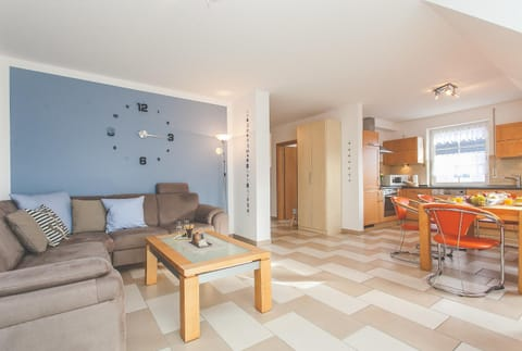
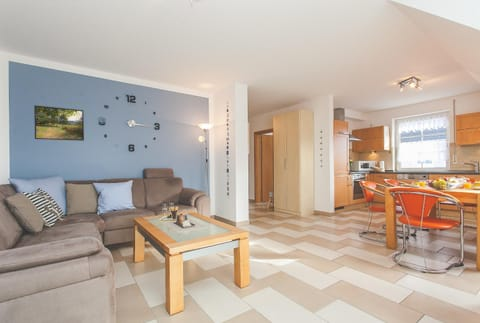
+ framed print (60, 123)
